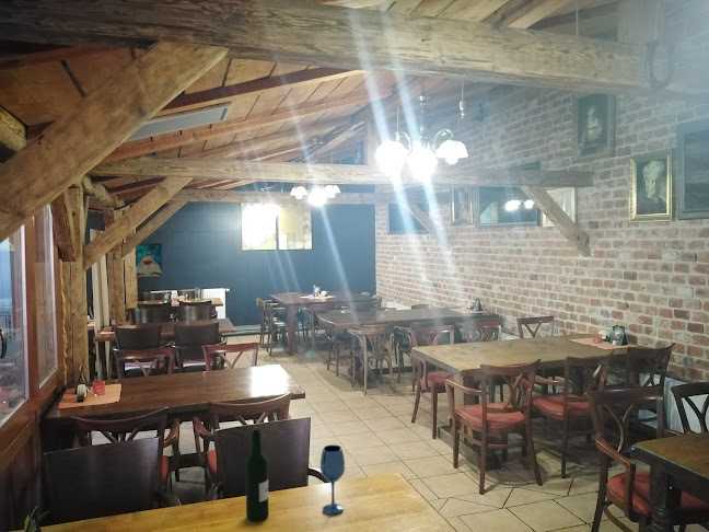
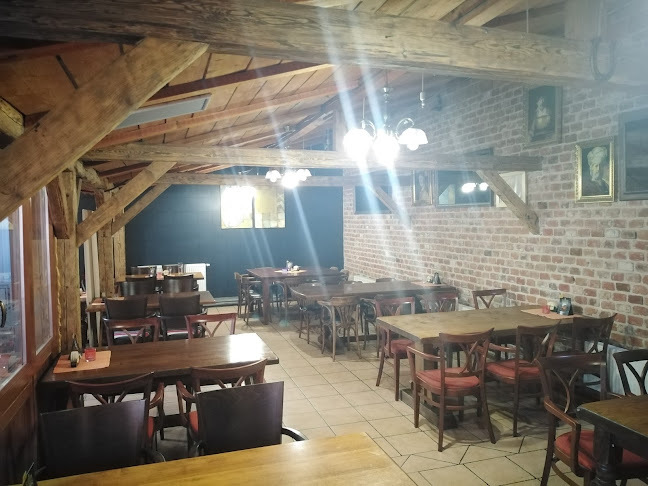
- wall art (148, 259)
- wine bottle (256, 473)
- wineglass (333, 478)
